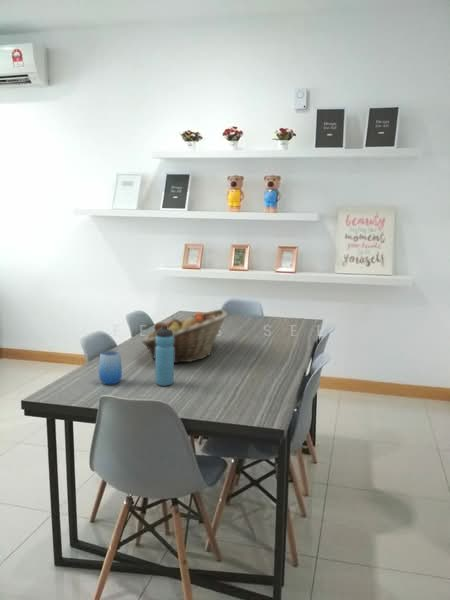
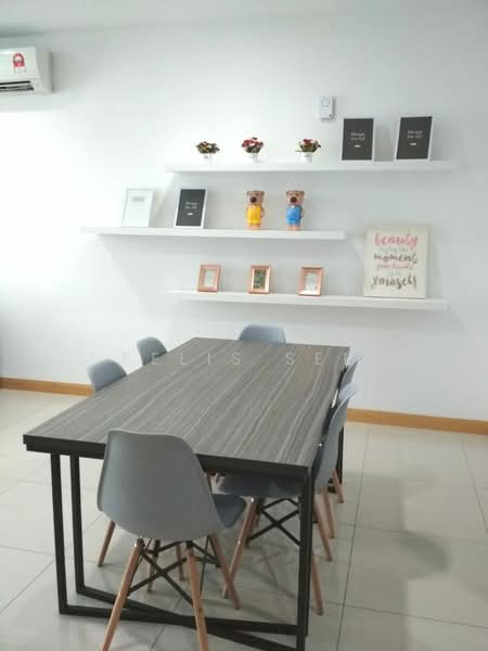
- cup (110, 367)
- fruit basket (185, 333)
- water bottle (164, 354)
